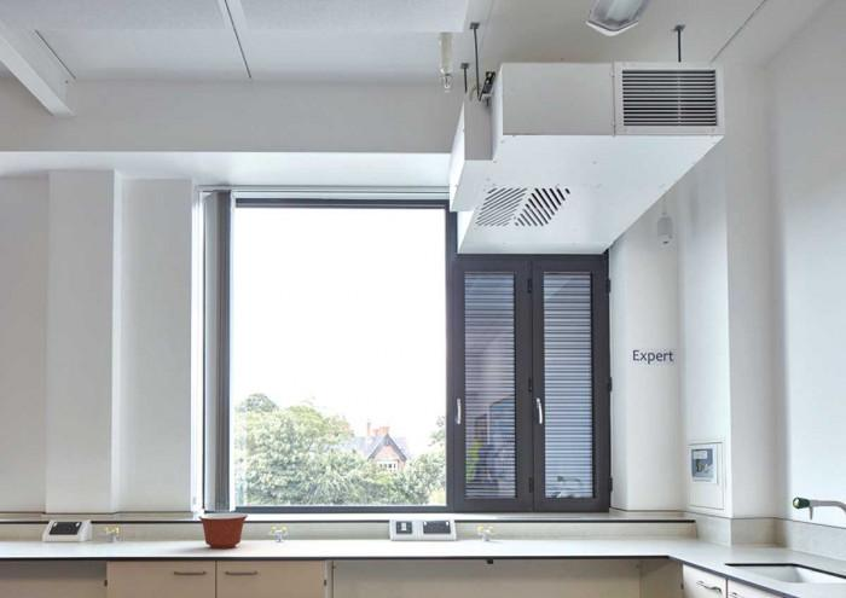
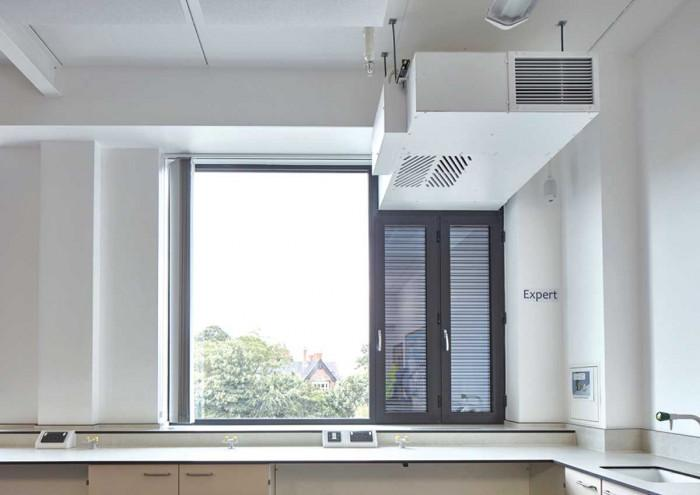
- mixing bowl (222, 530)
